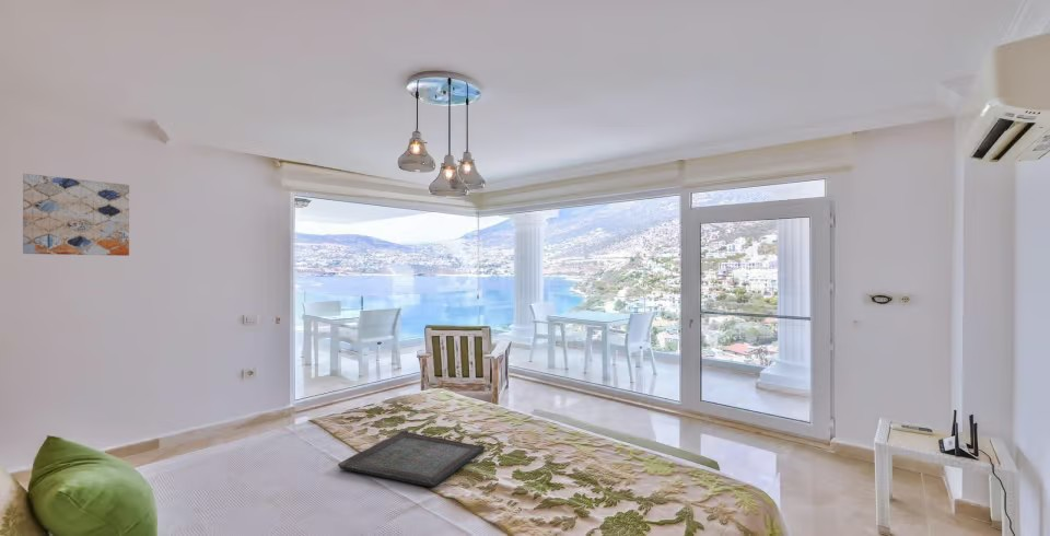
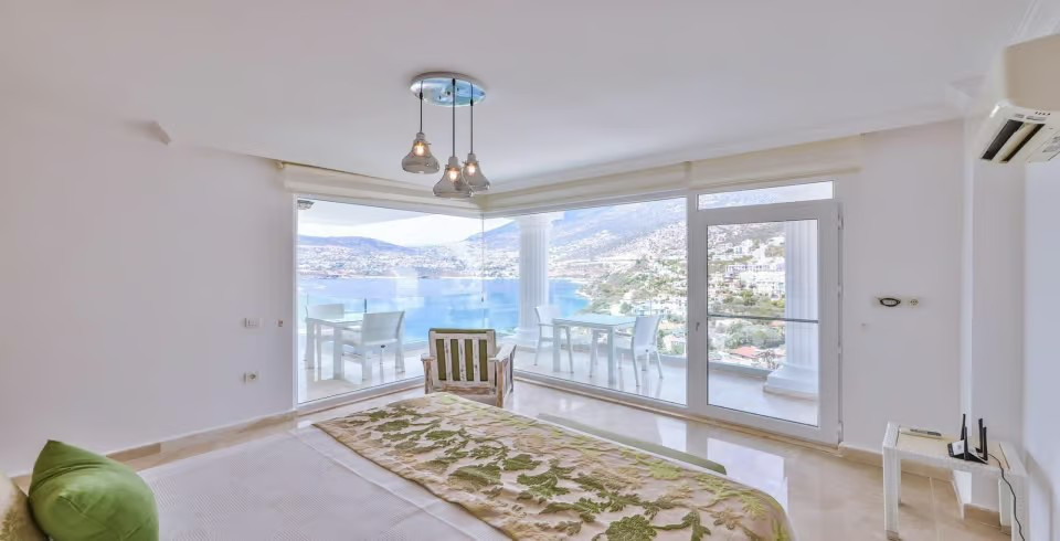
- wall art (79, 217)
- serving tray (415, 455)
